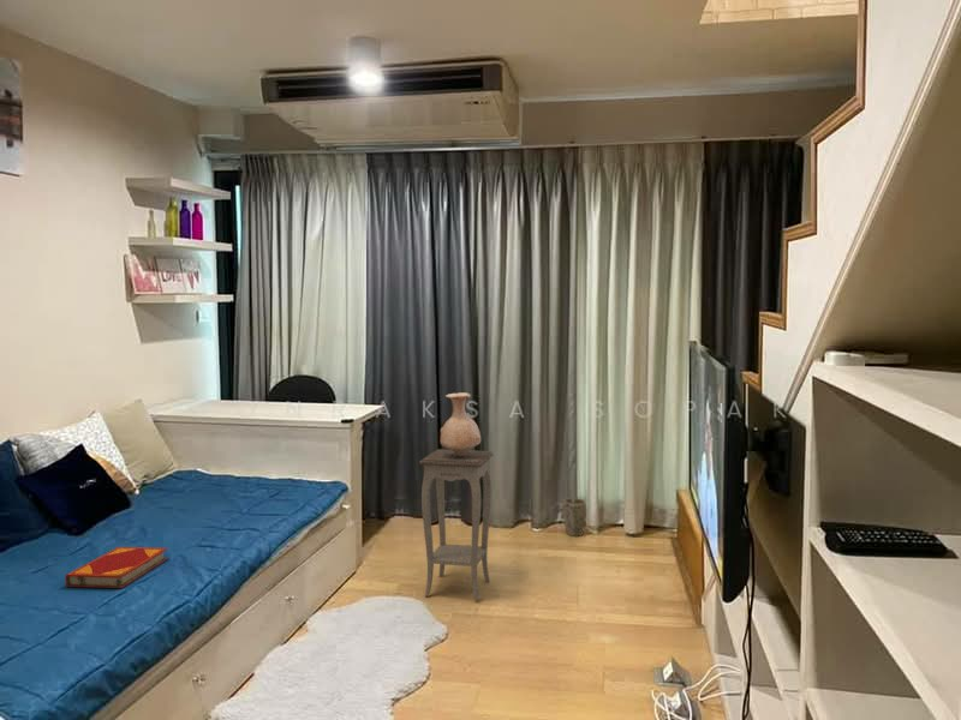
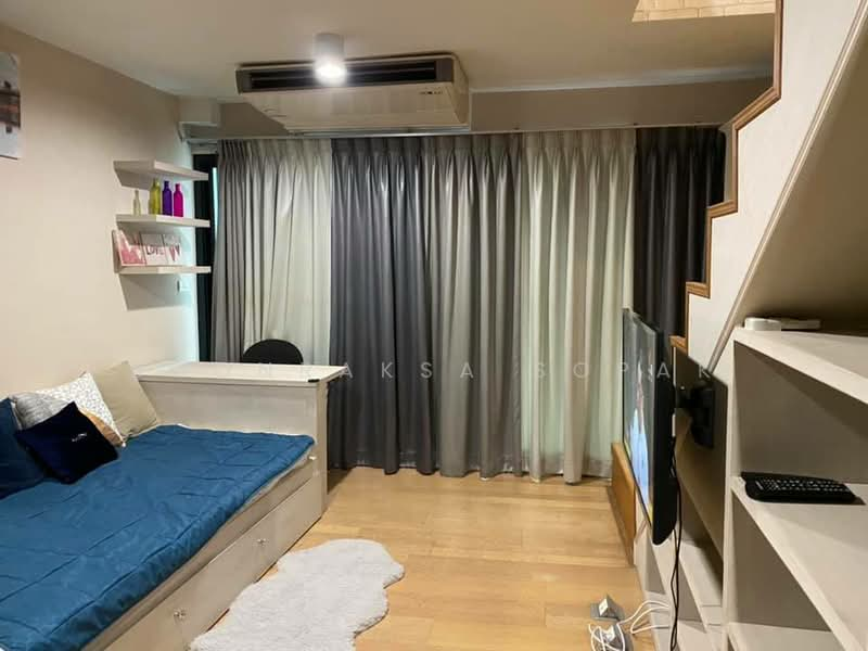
- plant pot (574, 517)
- accent table (444, 522)
- hardback book (119, 566)
- vase (460, 424)
